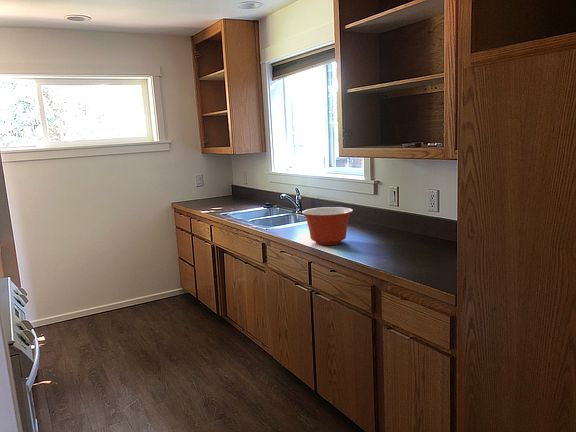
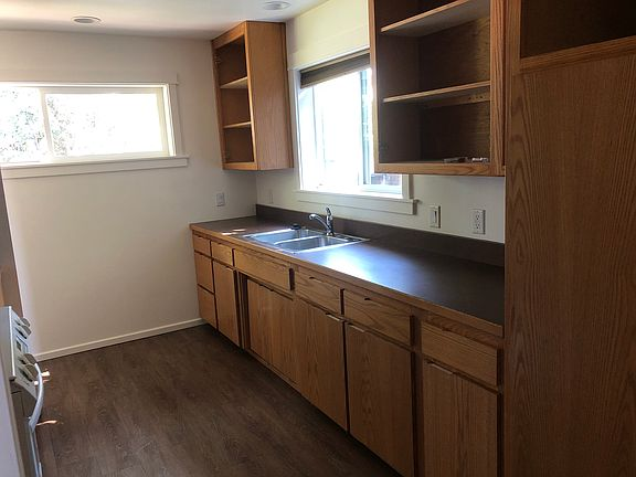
- mixing bowl (327, 226)
